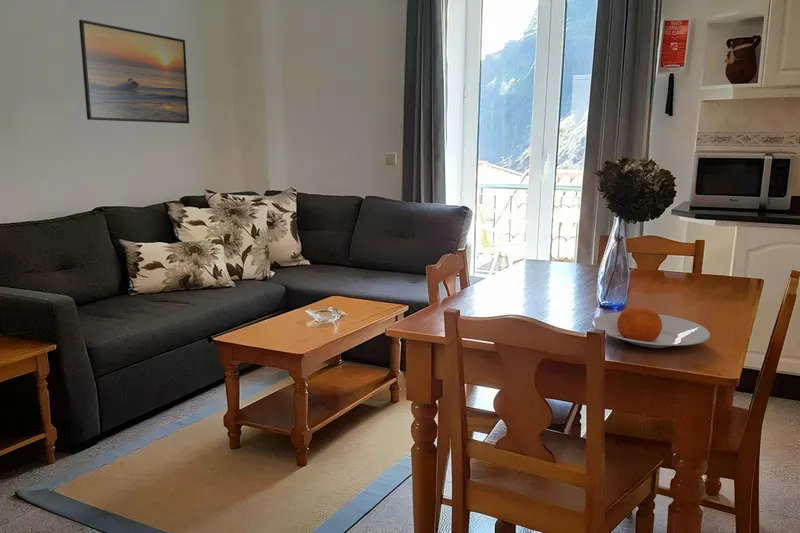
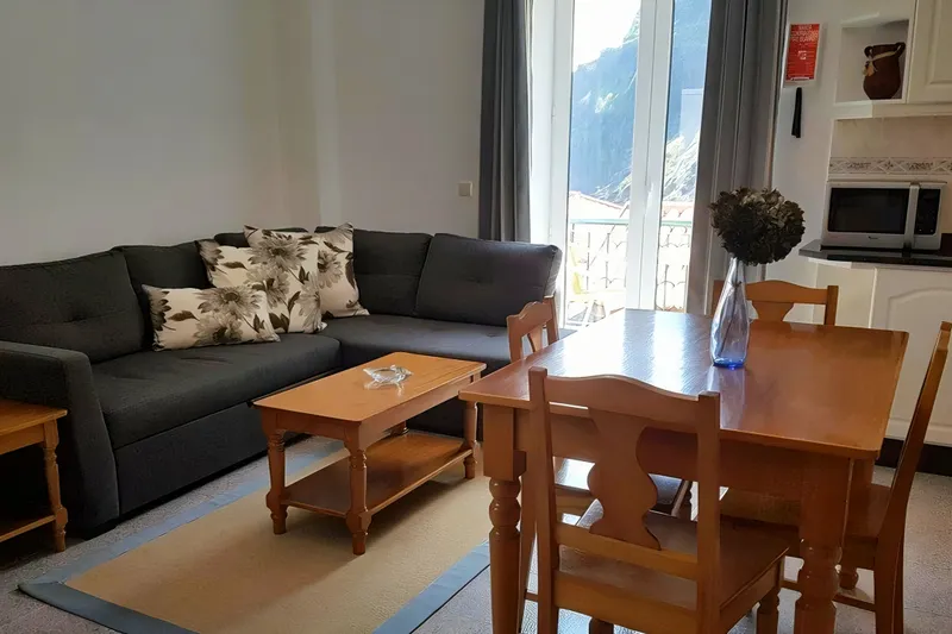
- plate (650, 323)
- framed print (139, 76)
